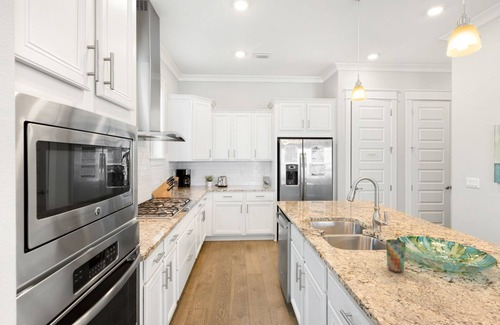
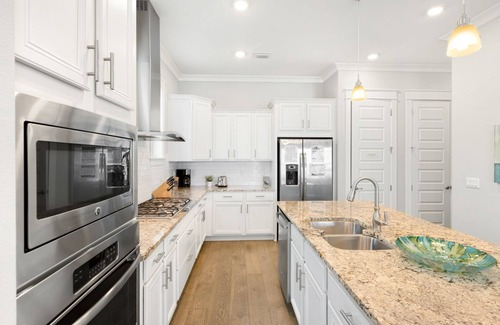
- cup (395, 255)
